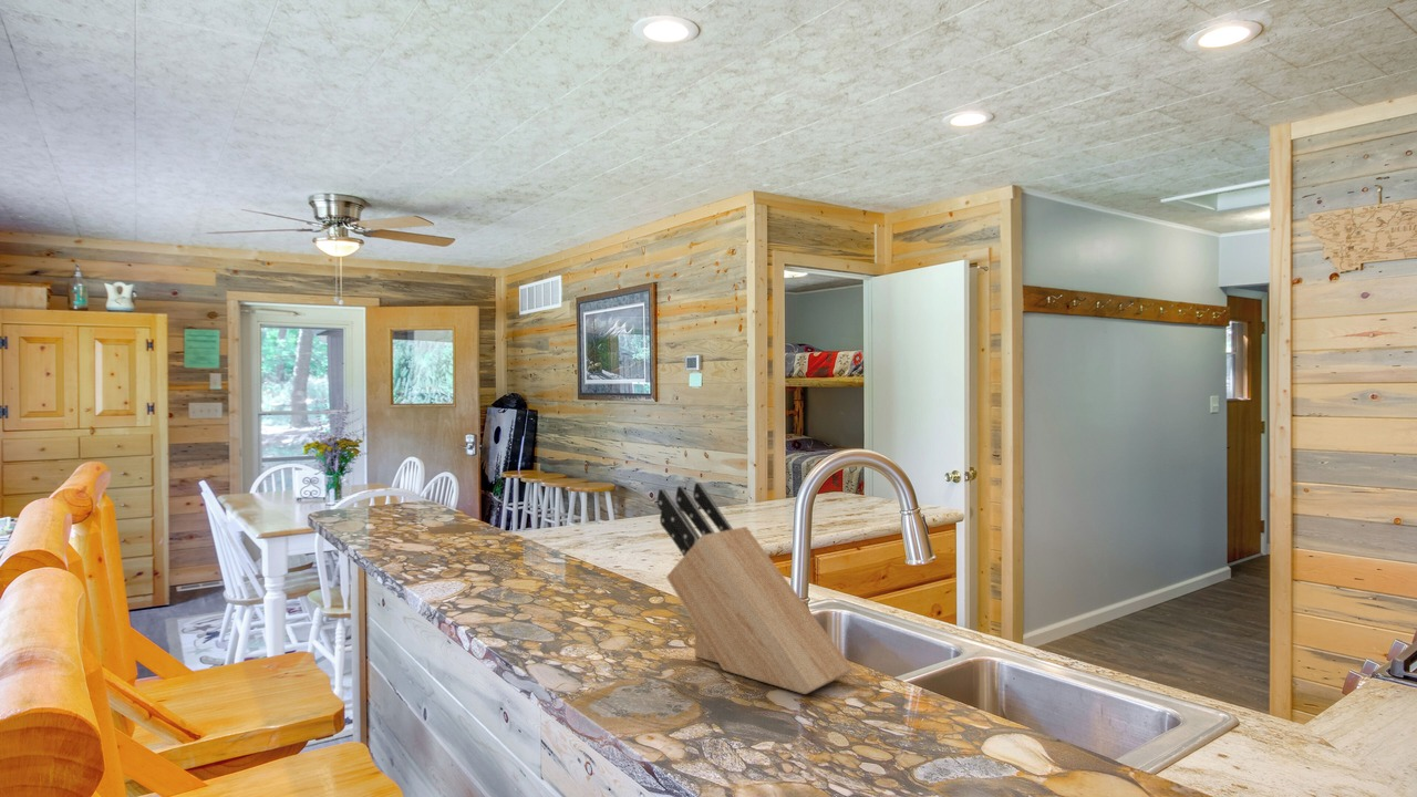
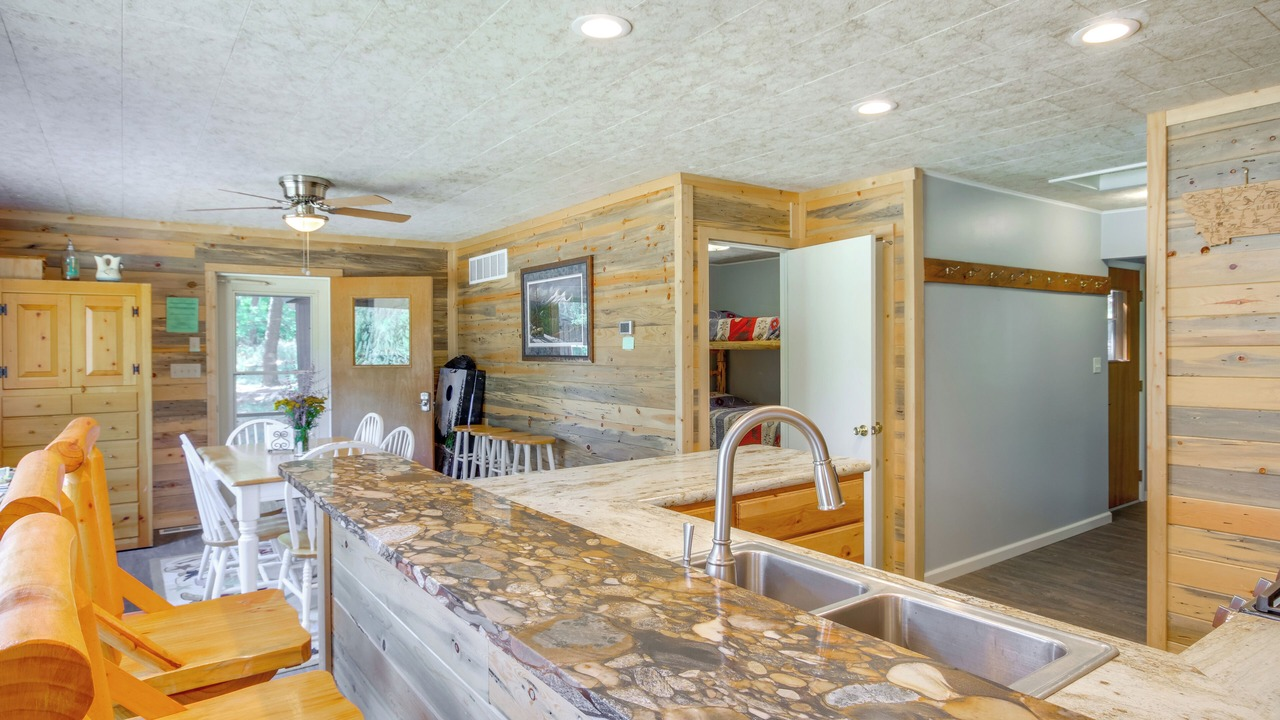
- knife block (743, 576)
